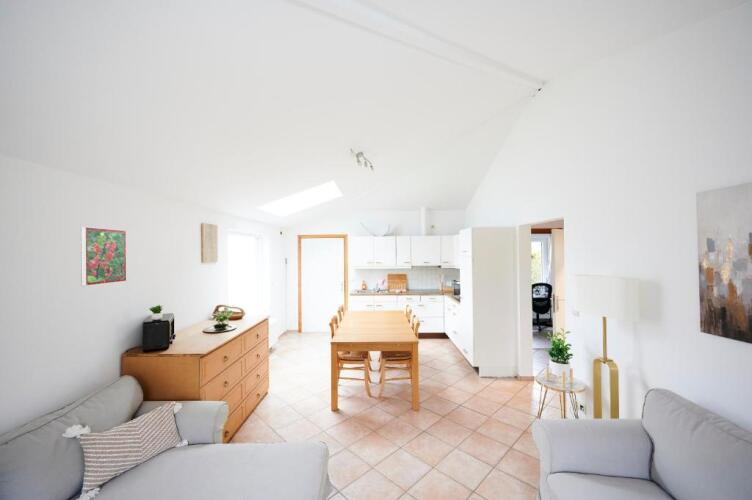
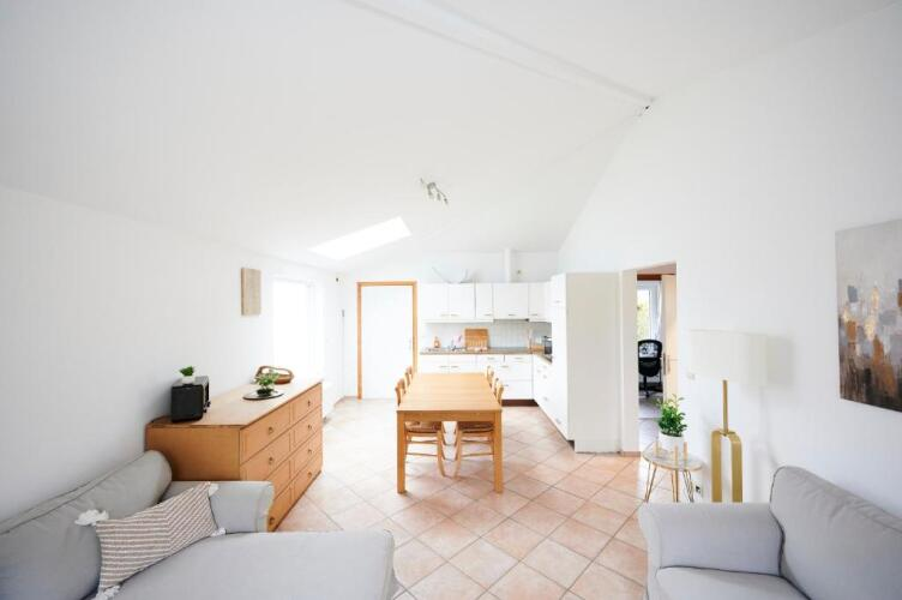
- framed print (105, 256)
